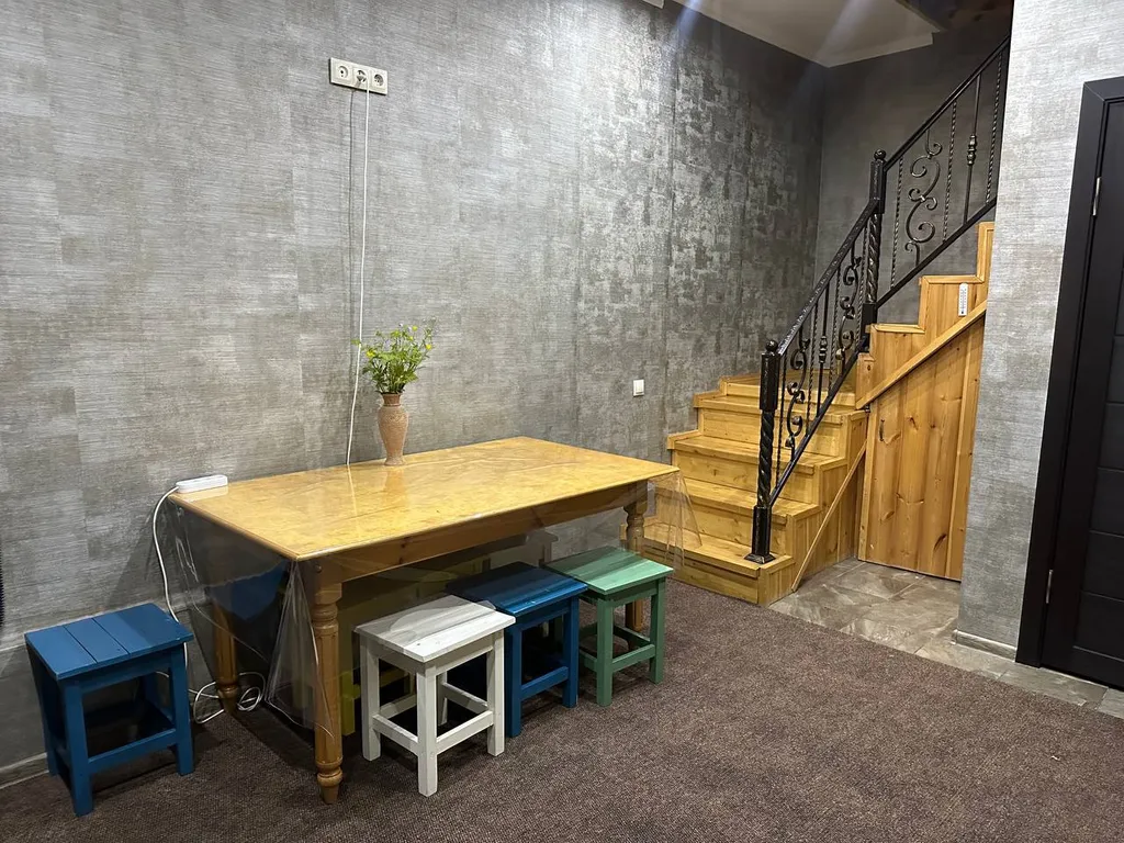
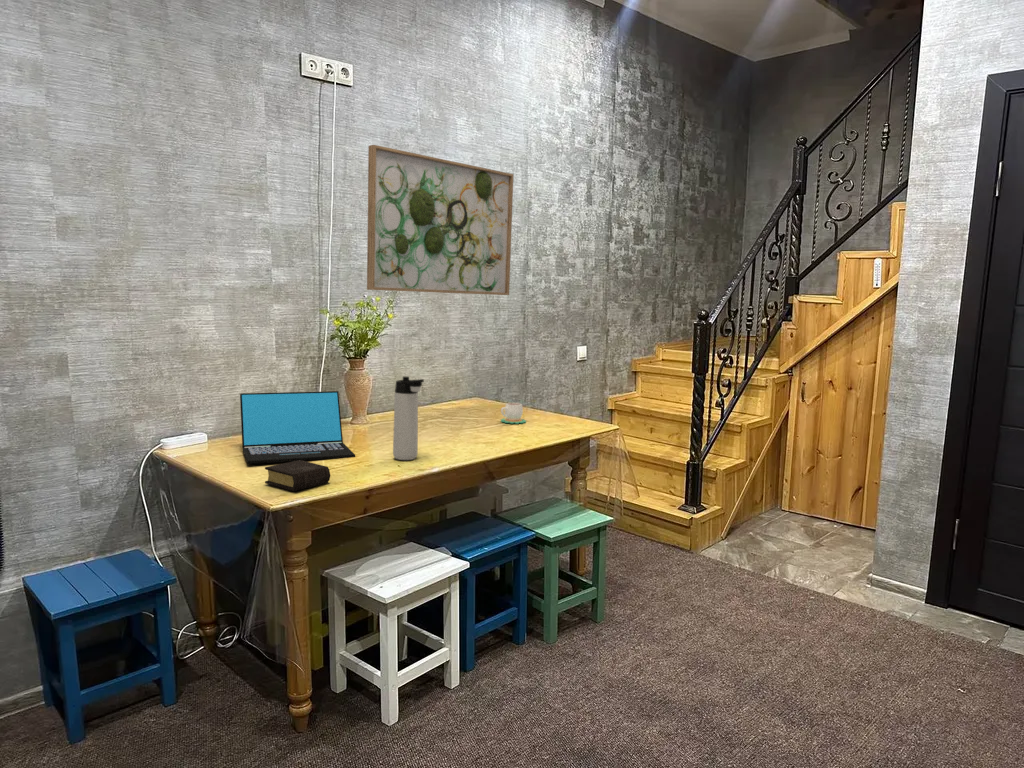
+ laptop (296, 424)
+ thermos bottle (409, 418)
+ wall art (447, 227)
+ mug (512, 412)
+ book (298, 475)
